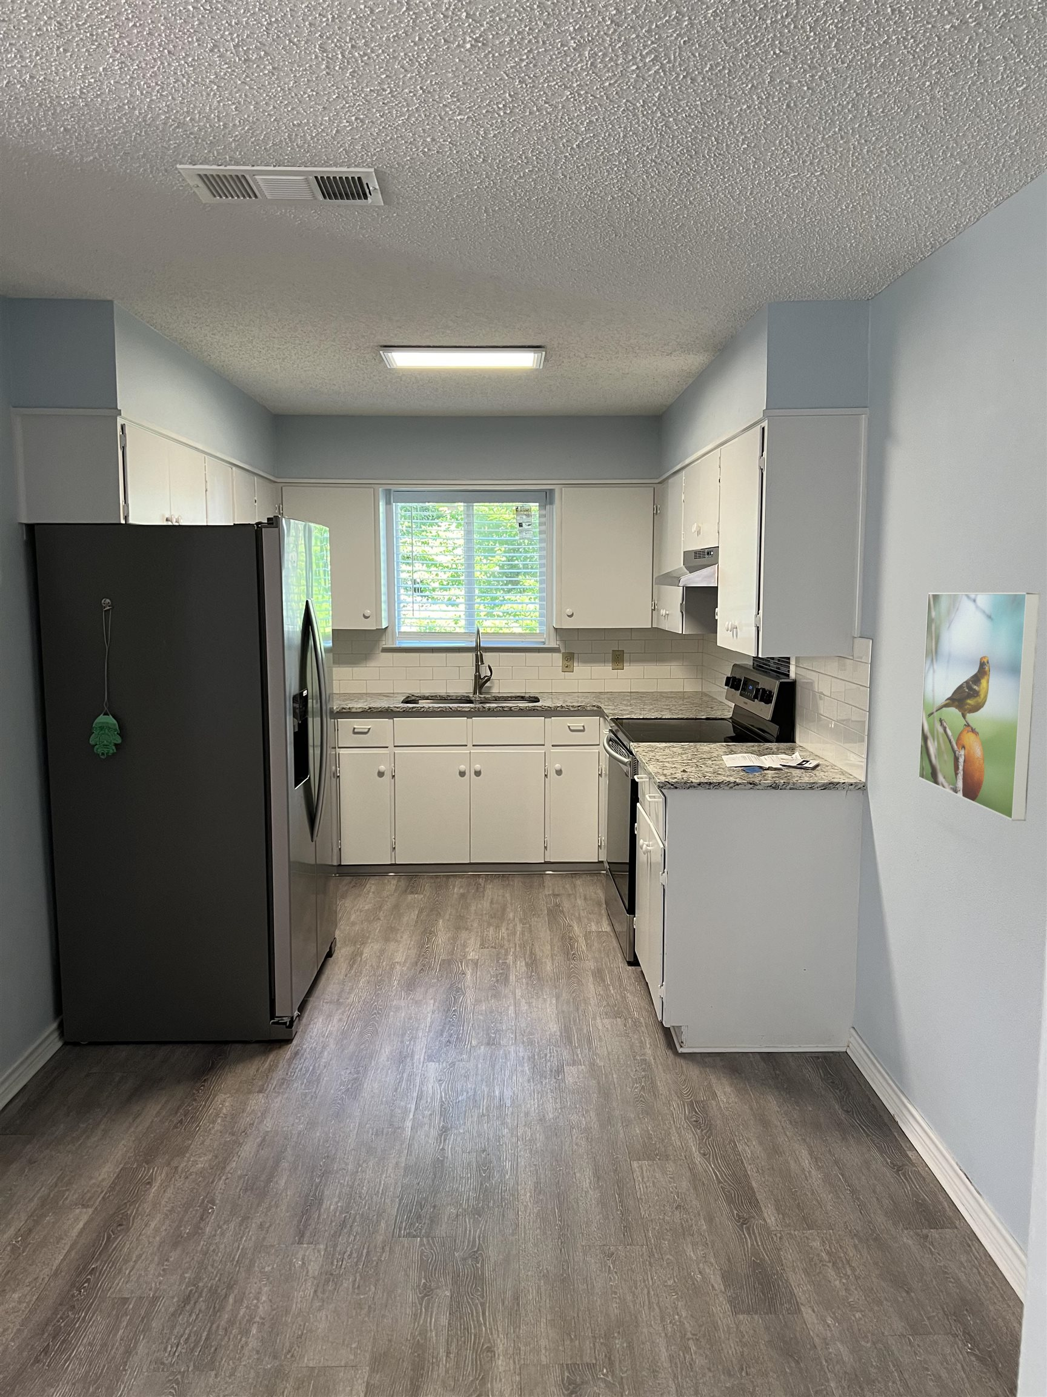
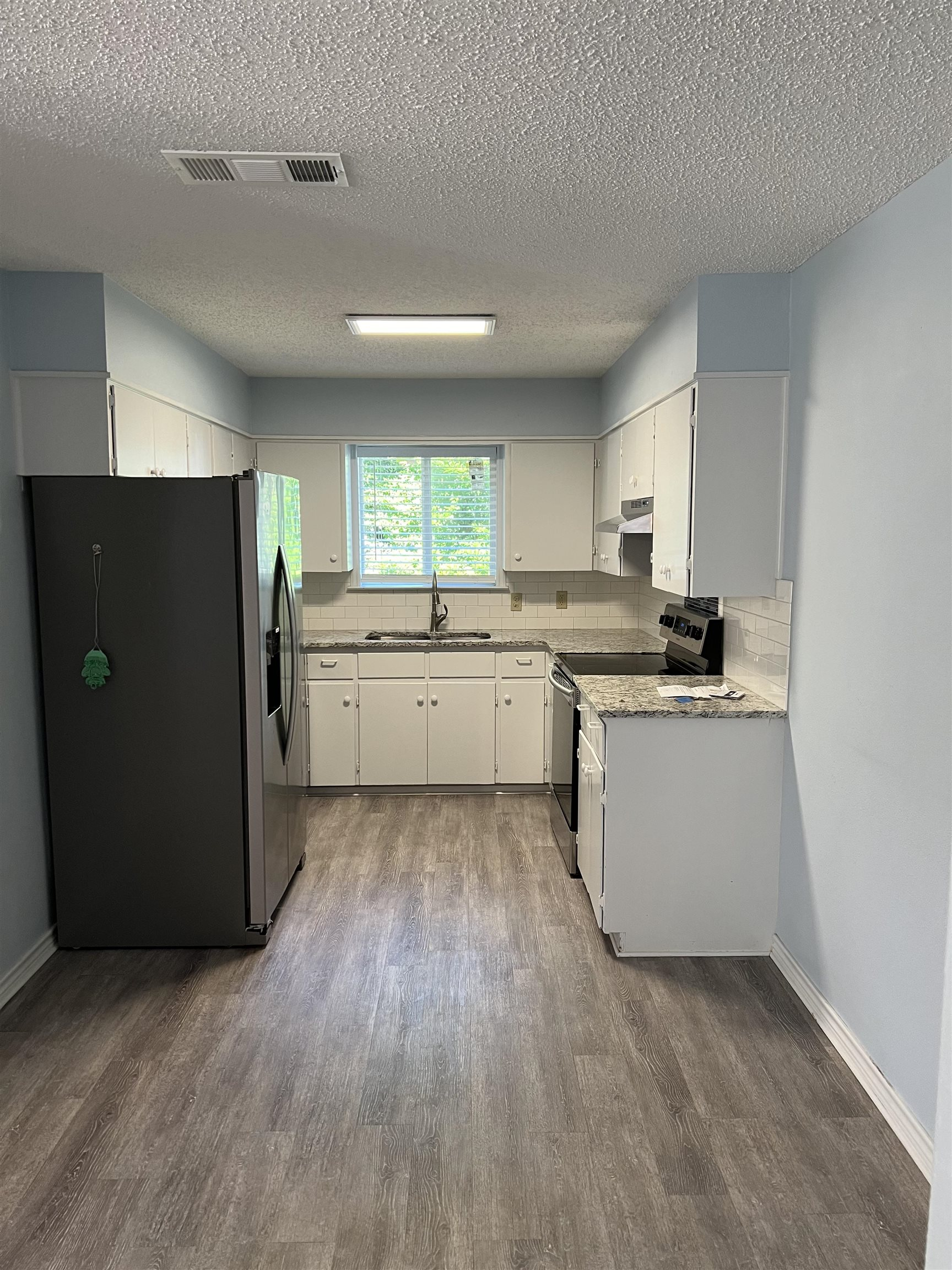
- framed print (972, 696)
